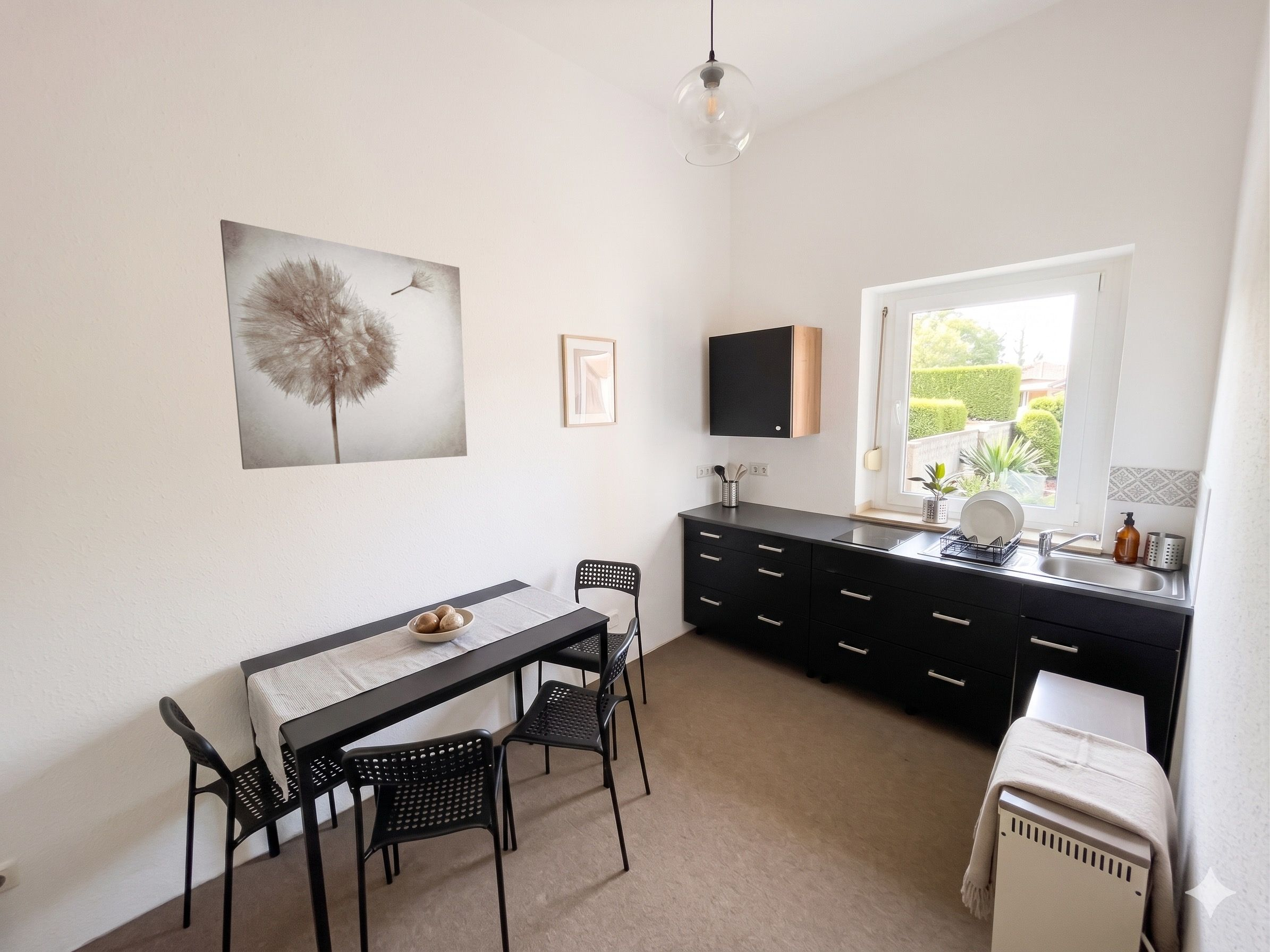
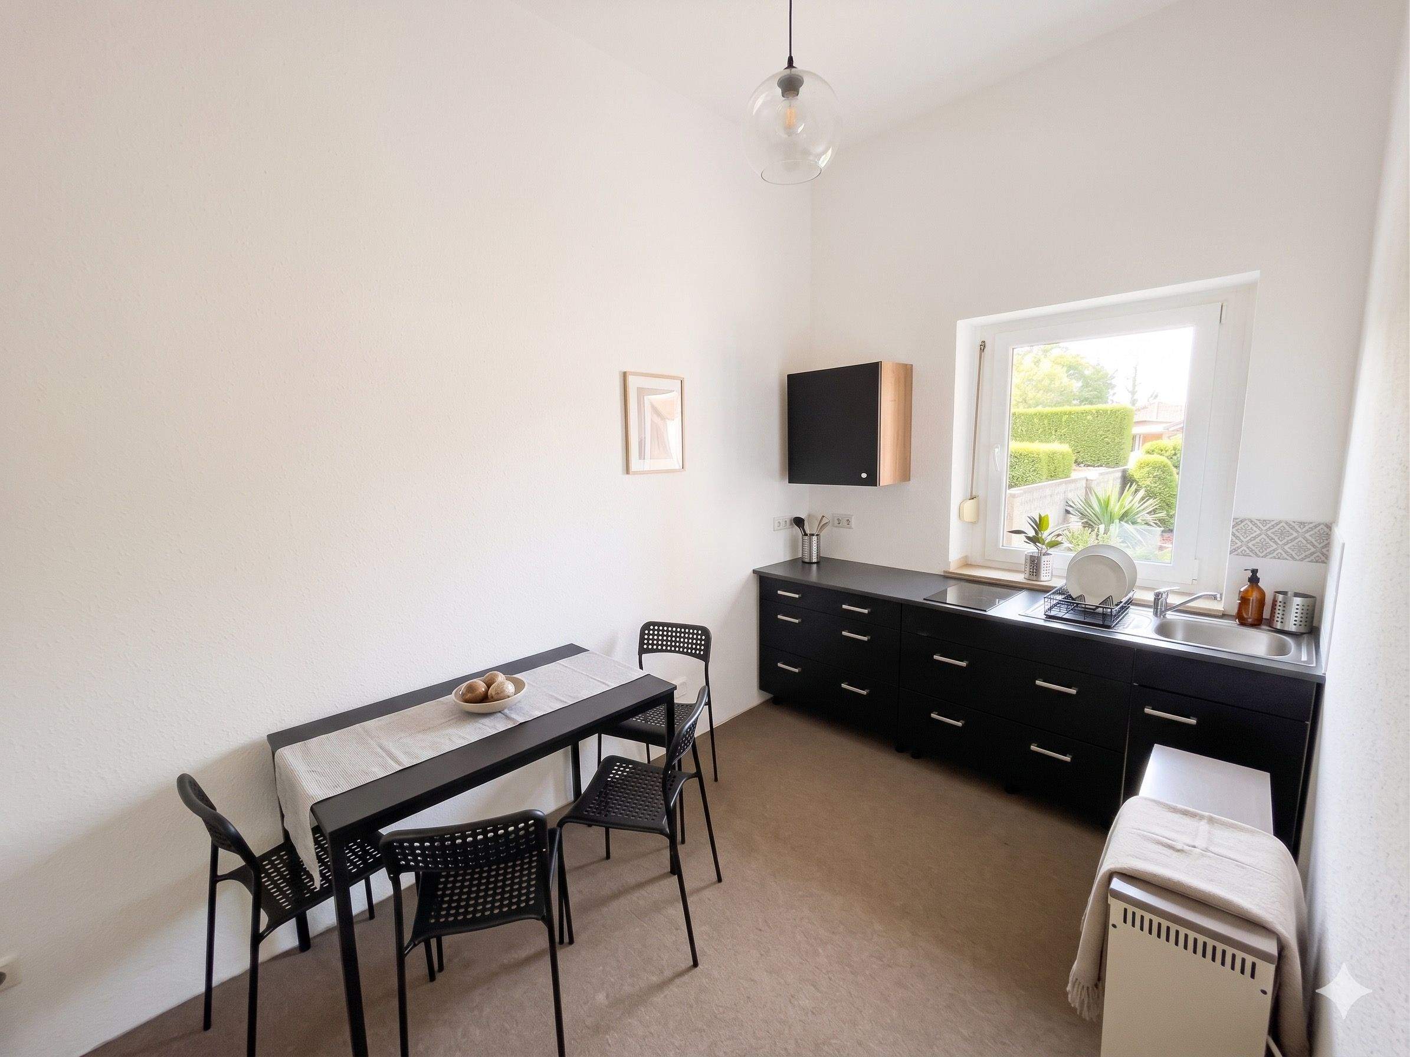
- wall art (363, 357)
